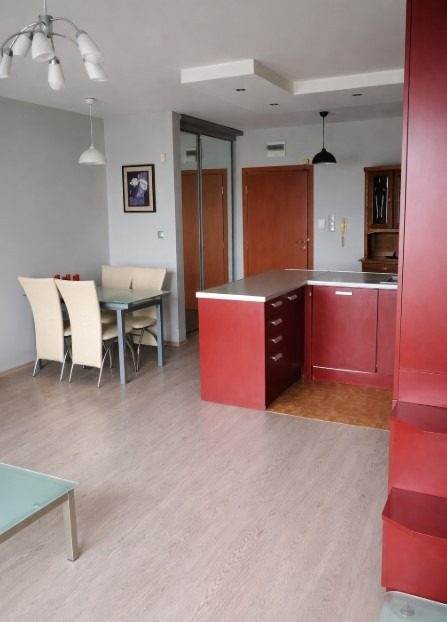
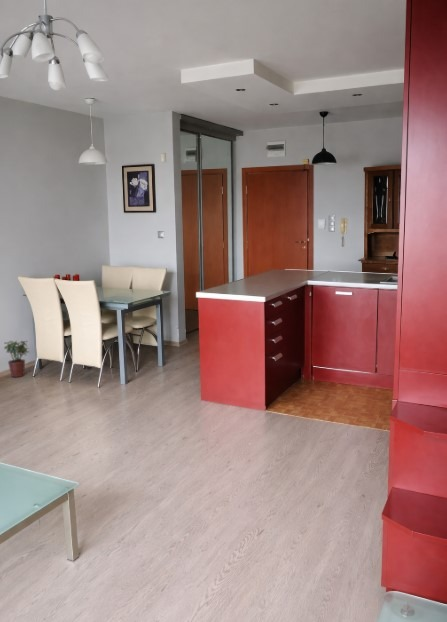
+ potted plant (14, 357)
